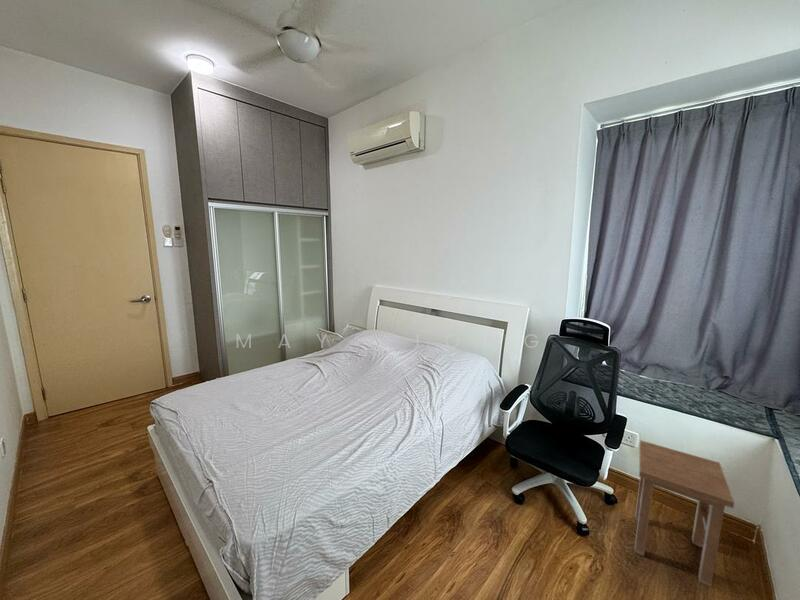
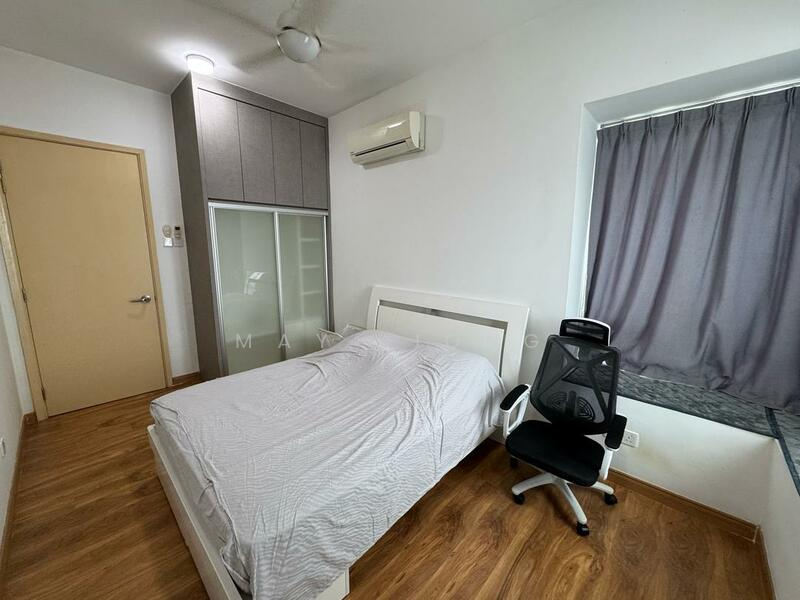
- stool (678, 493)
